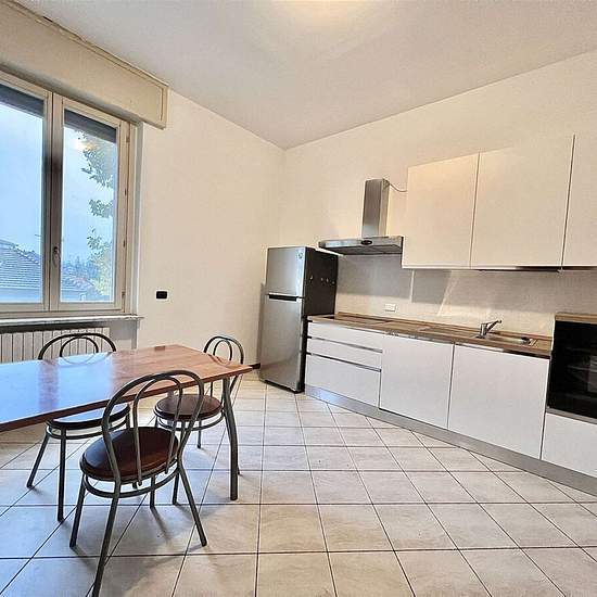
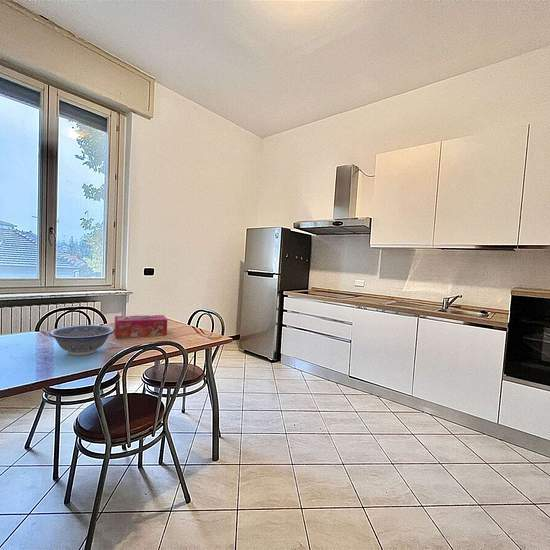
+ decorative bowl (82, 341)
+ tissue box (140, 325)
